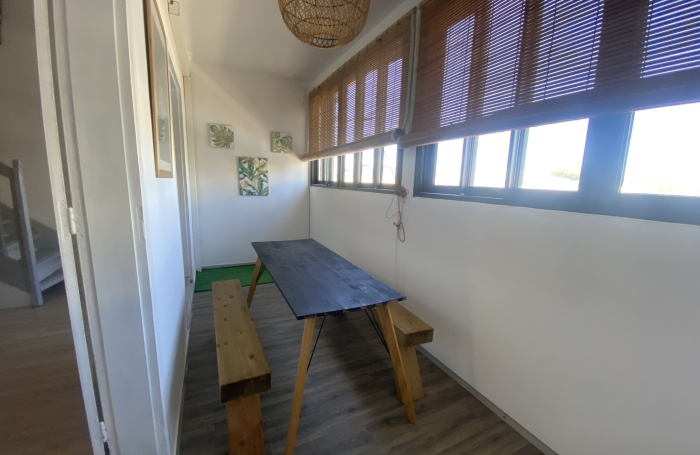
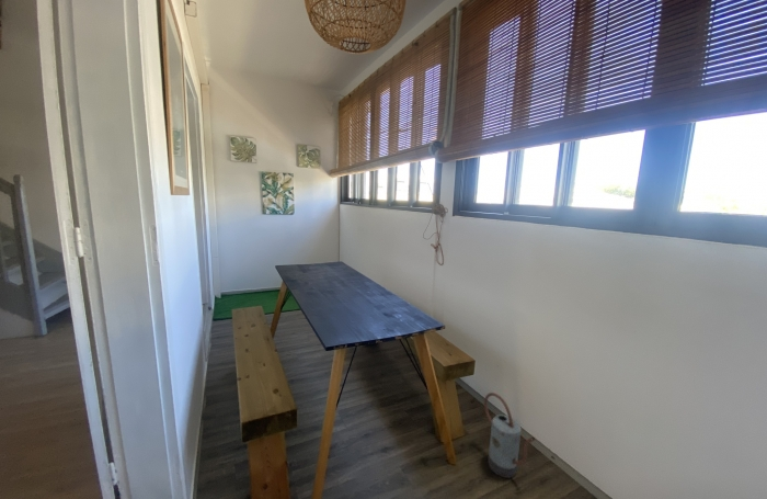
+ watering can (505, 435)
